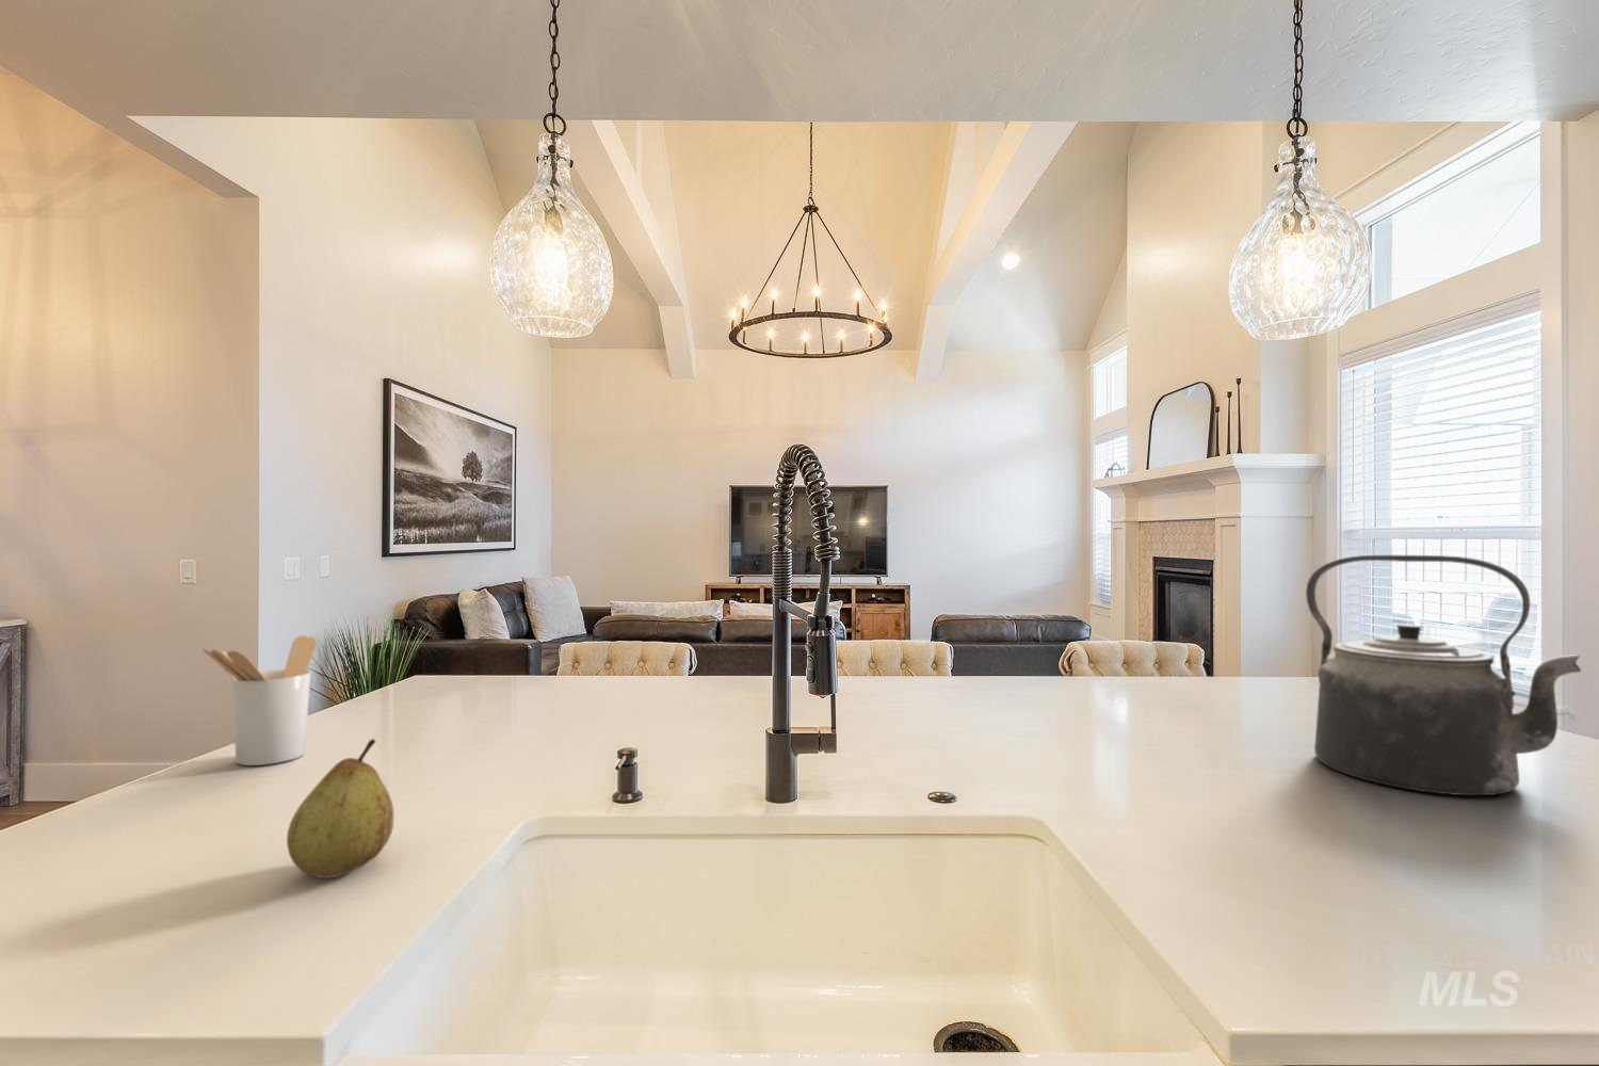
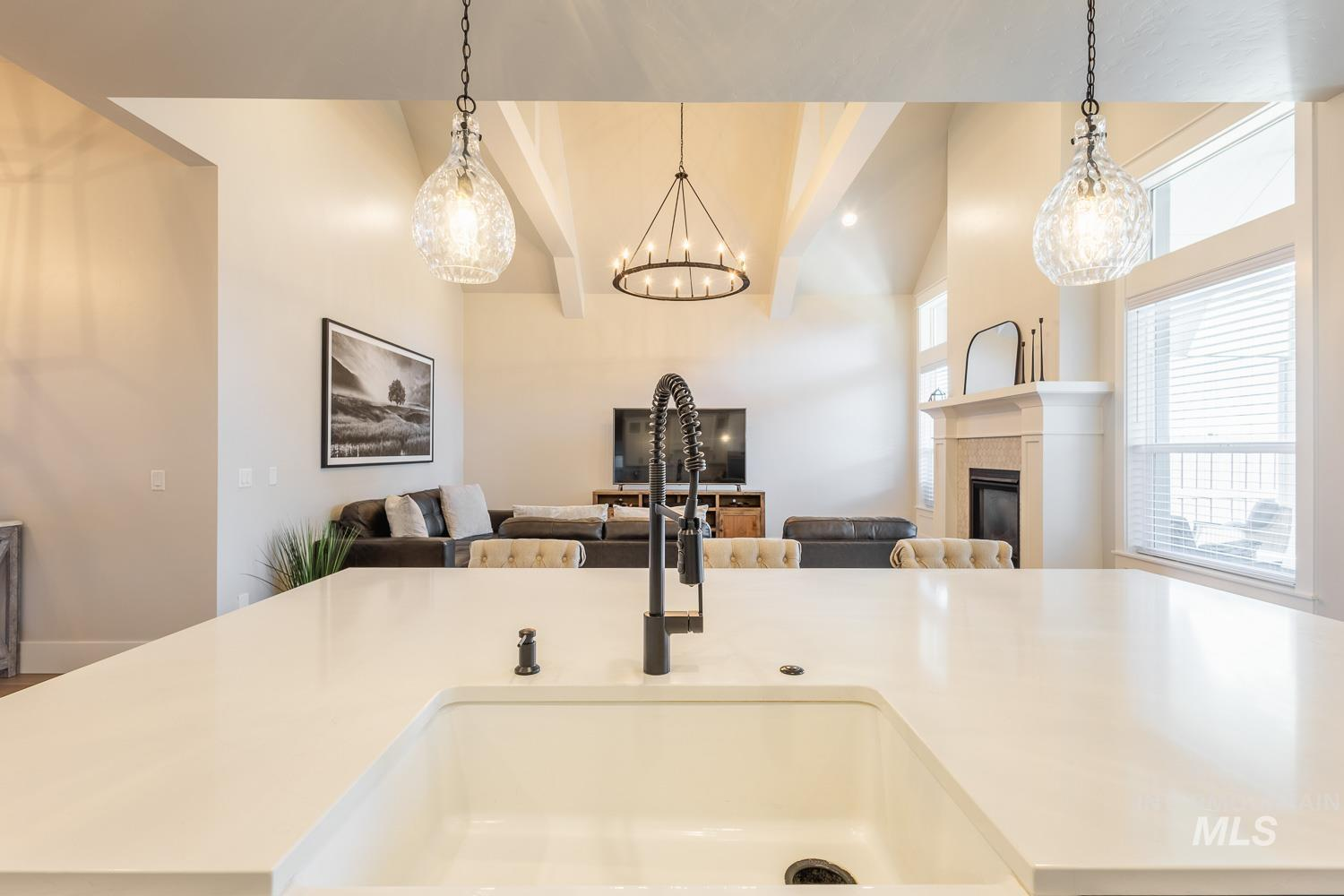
- kettle (1430, 665)
- fruit (343, 804)
- utensil holder (257, 700)
